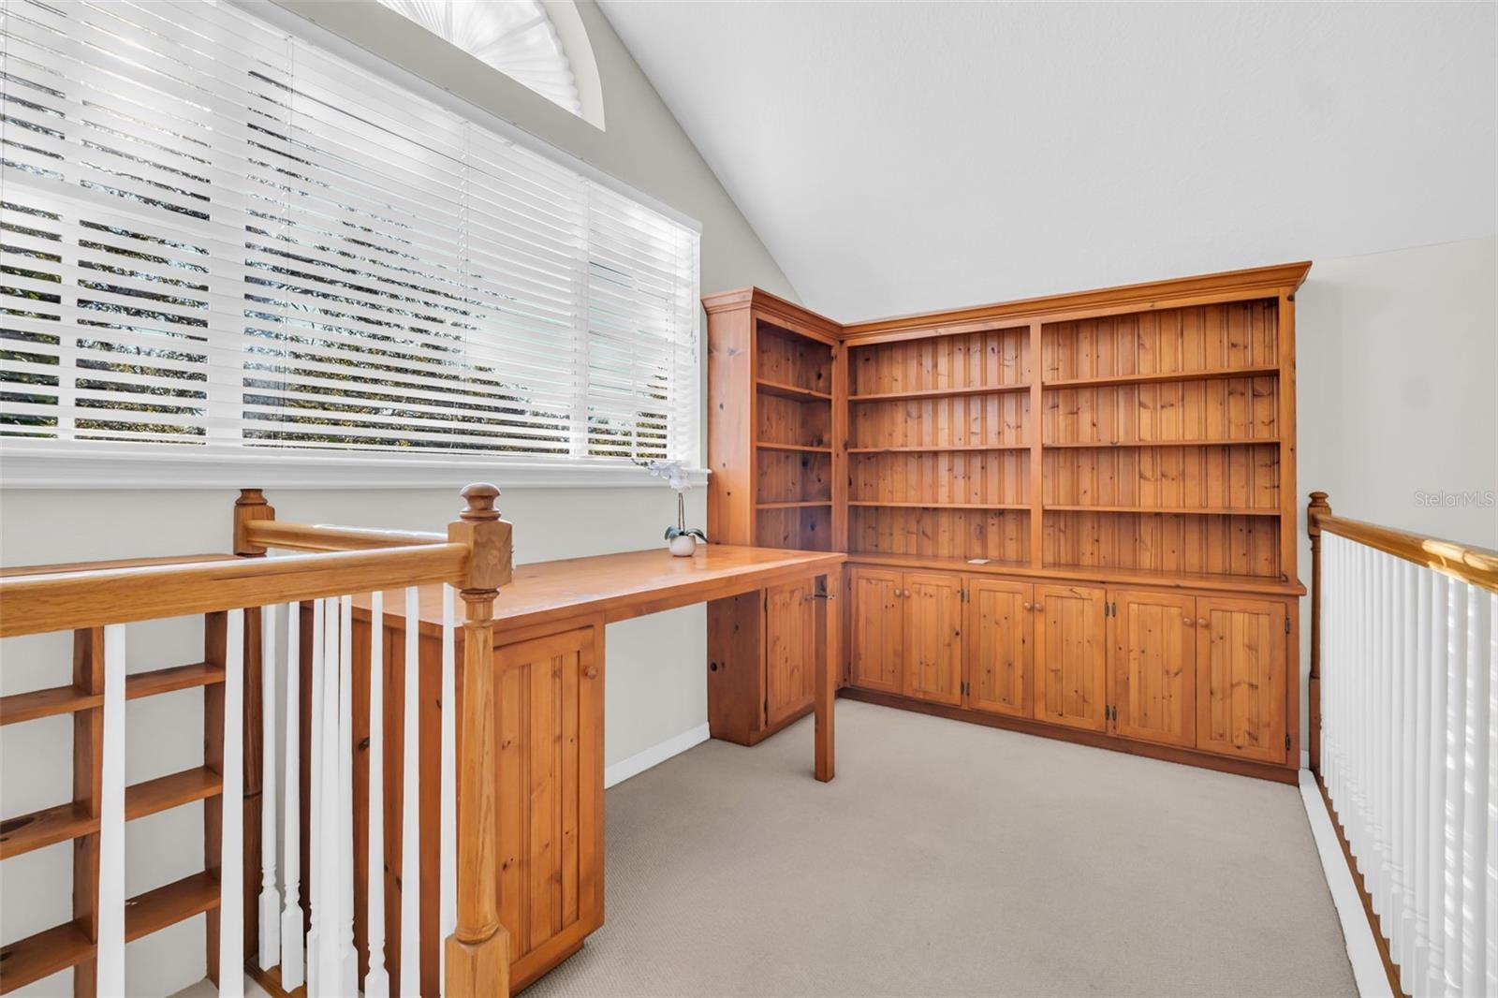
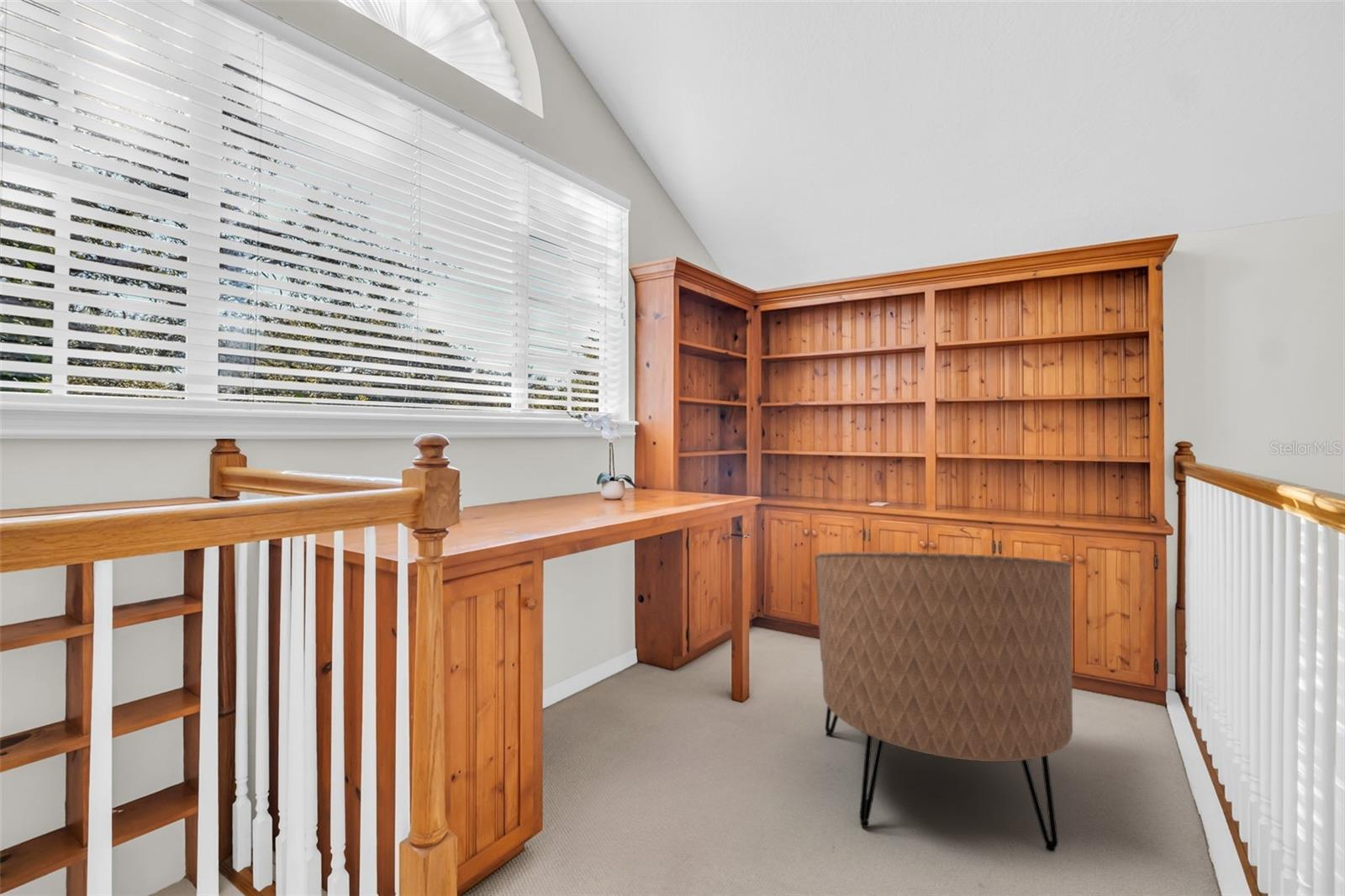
+ armchair (939, 663)
